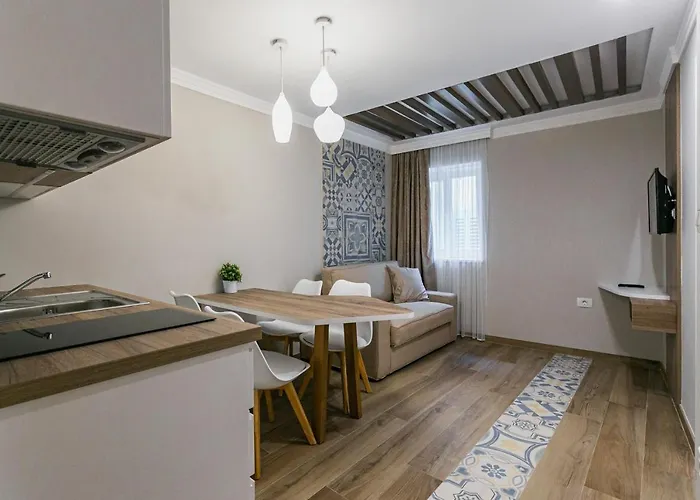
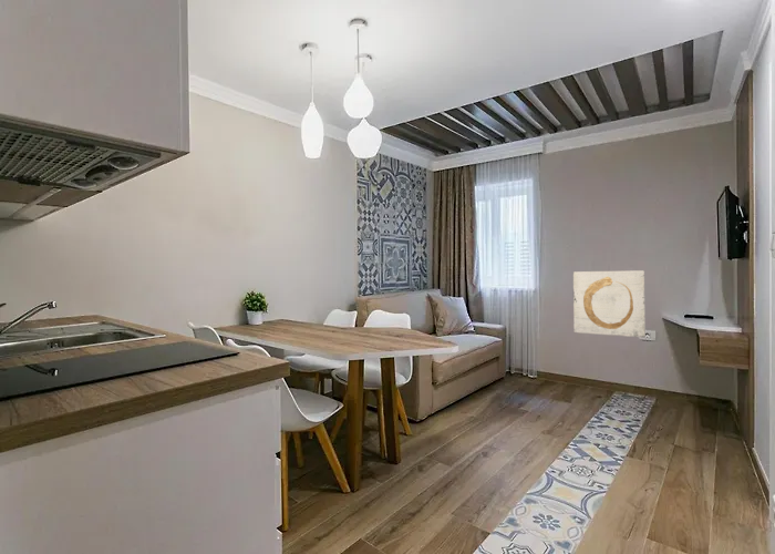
+ wall art (607, 302)
